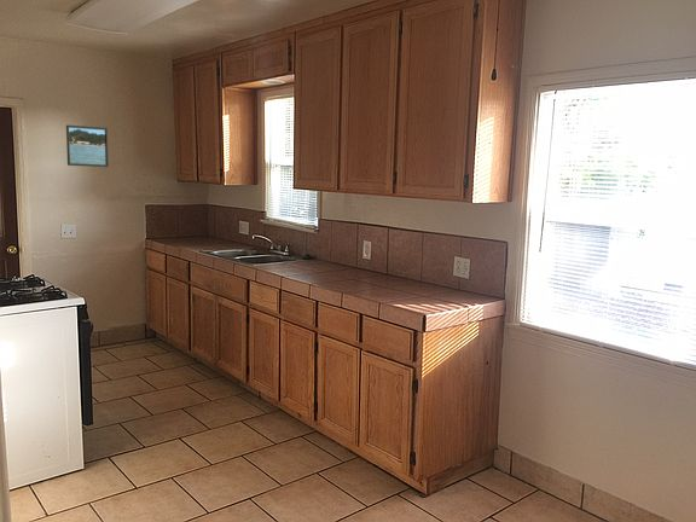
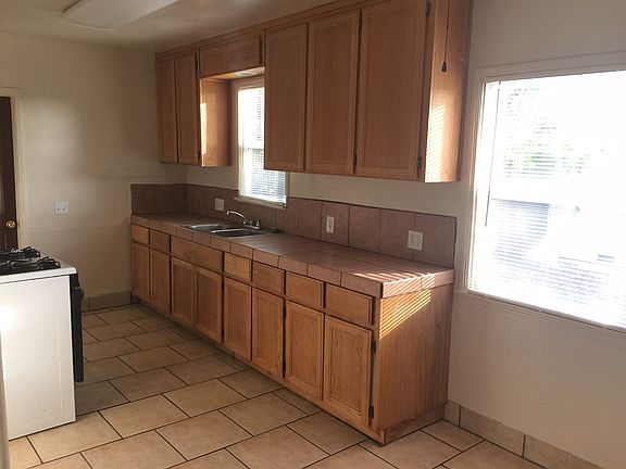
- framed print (87, 146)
